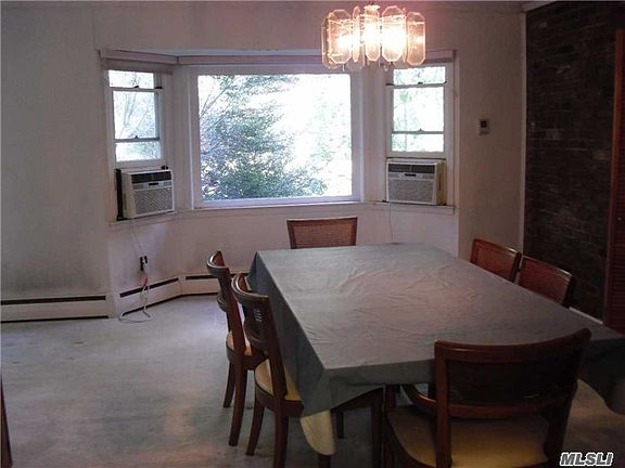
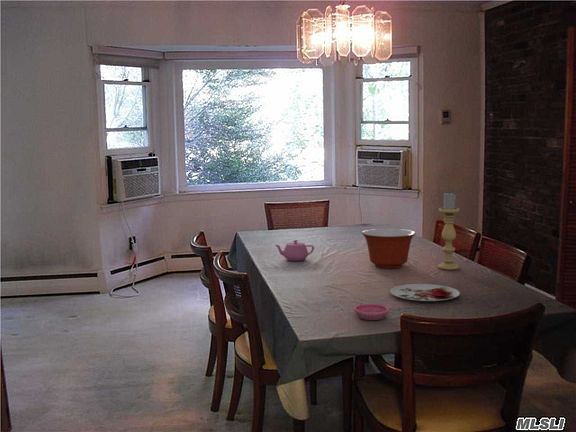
+ plate (424, 291)
+ mixing bowl (388, 249)
+ candle holder (448, 229)
+ saucer (371, 312)
+ teapot (294, 249)
